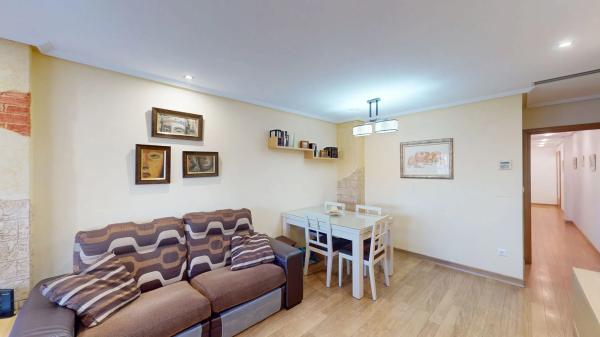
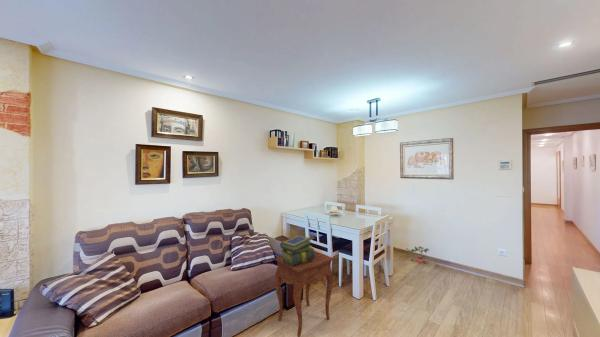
+ stack of books (297, 249)
+ potted plant (417, 250)
+ side table (302, 287)
